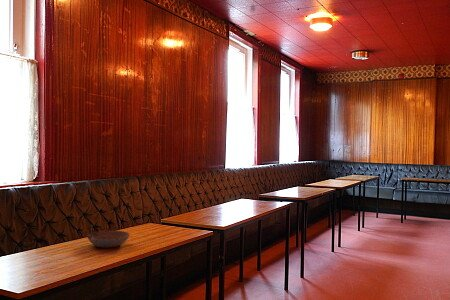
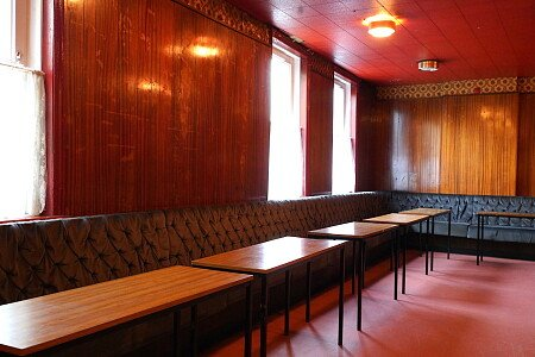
- bowl (108, 239)
